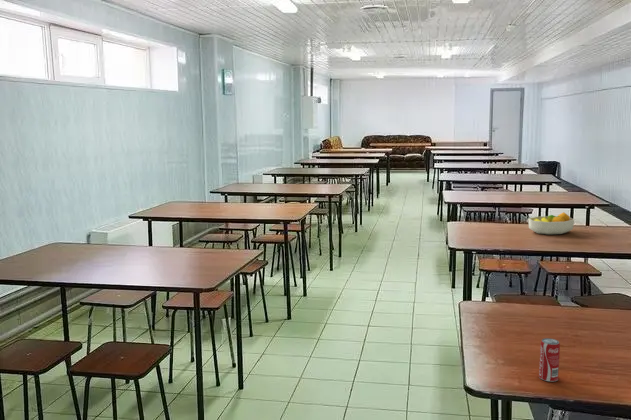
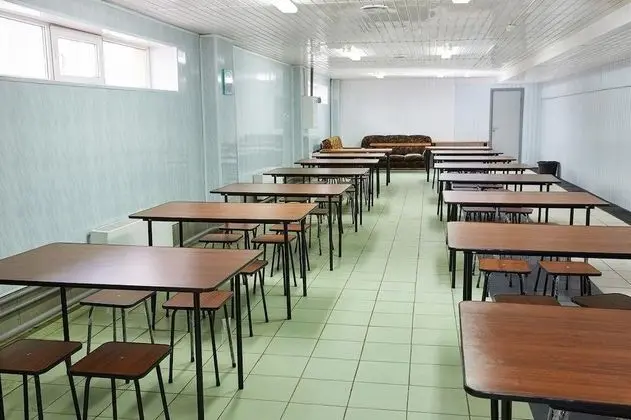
- fruit bowl (550, 222)
- beverage can (549, 359)
